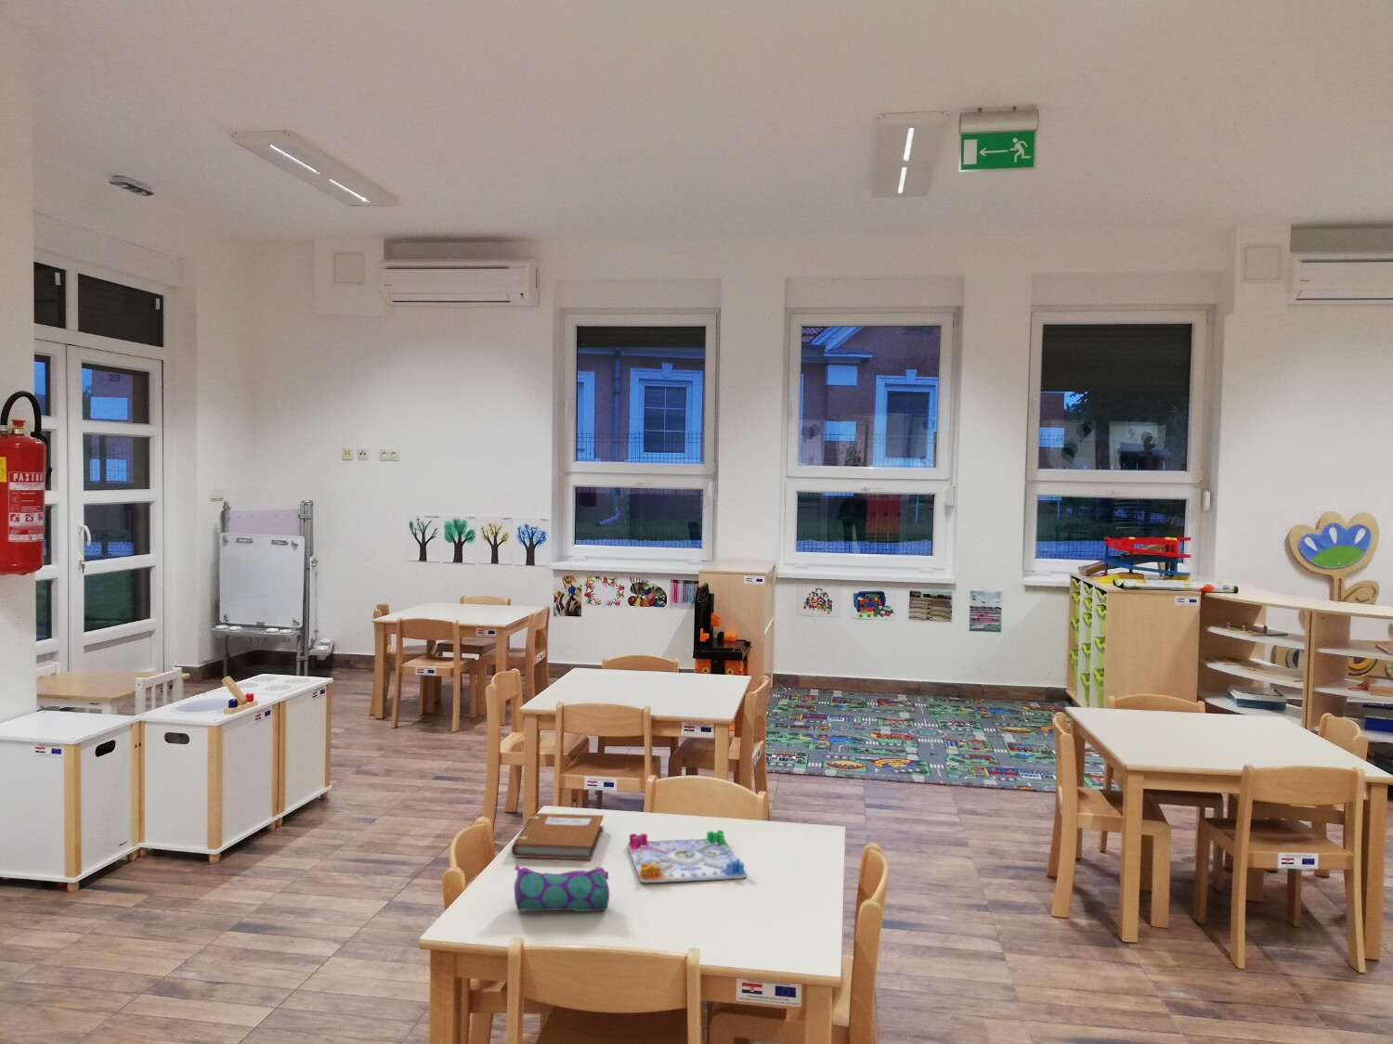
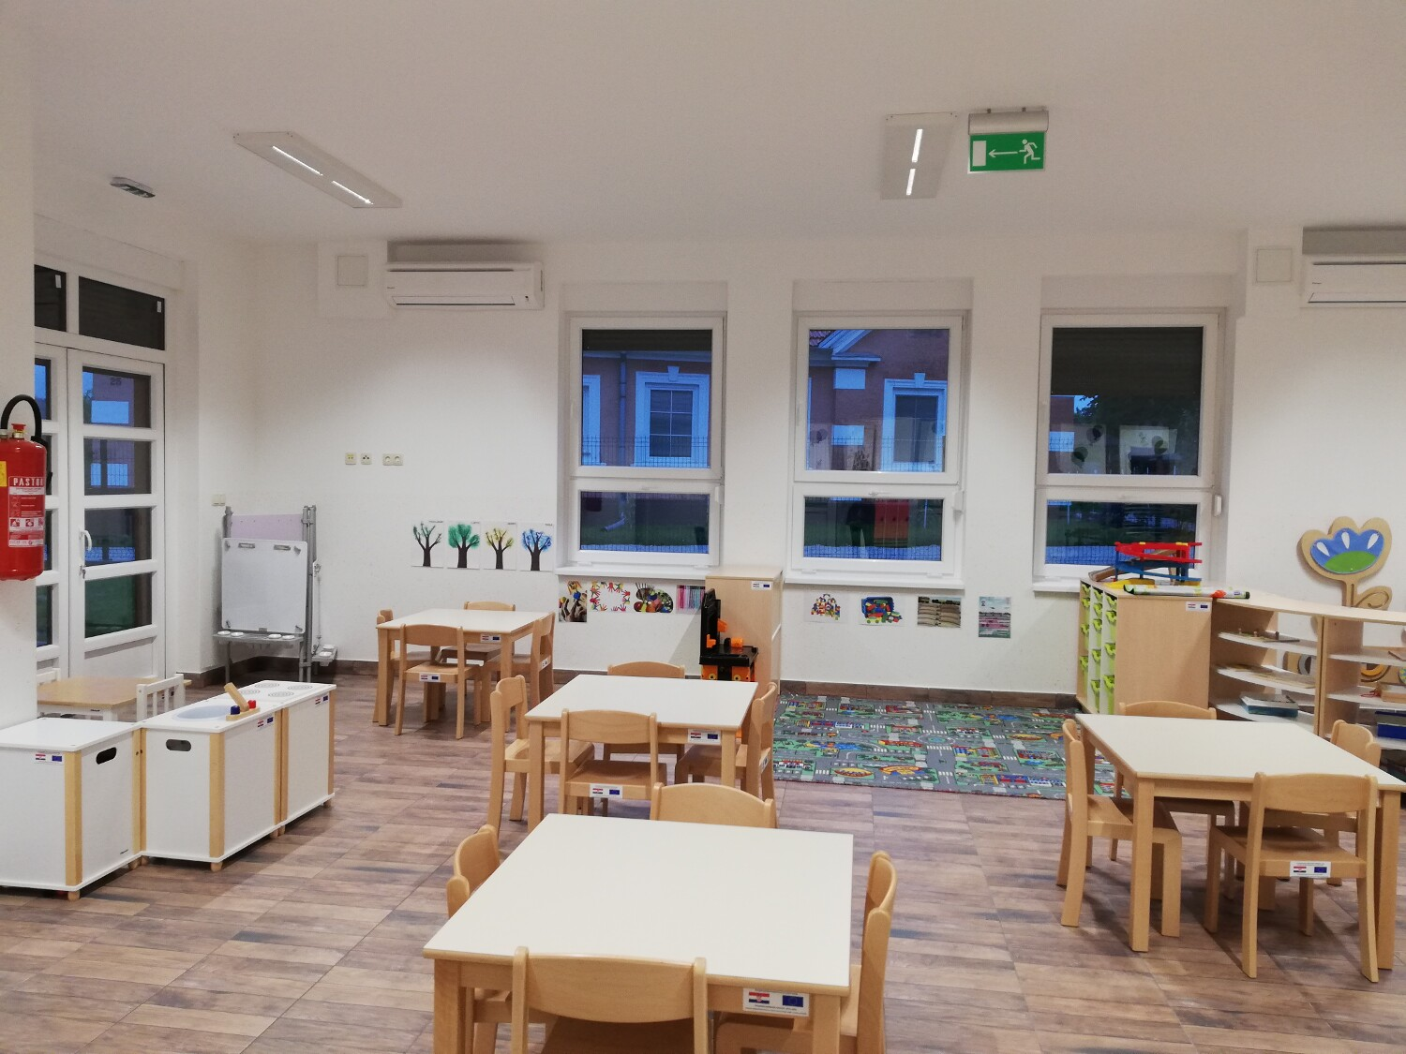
- pencil case (560, 887)
- board game (684, 854)
- notebook (559, 835)
